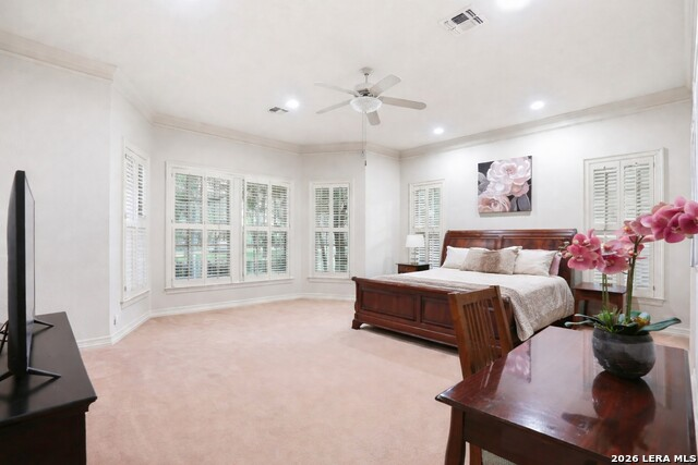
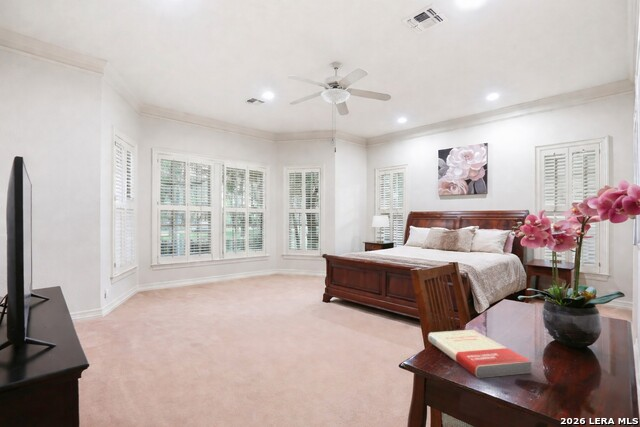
+ book (474, 350)
